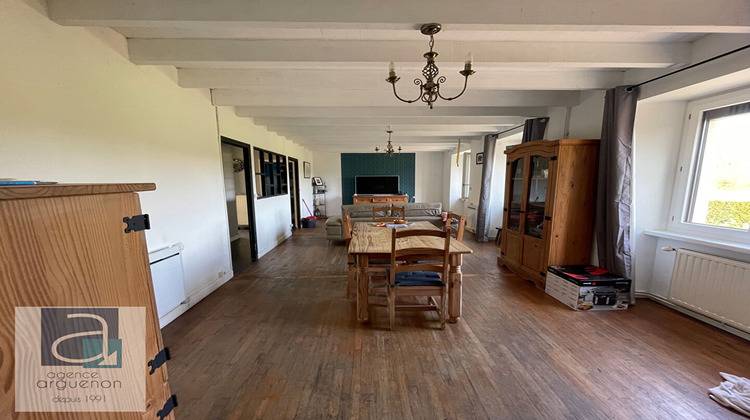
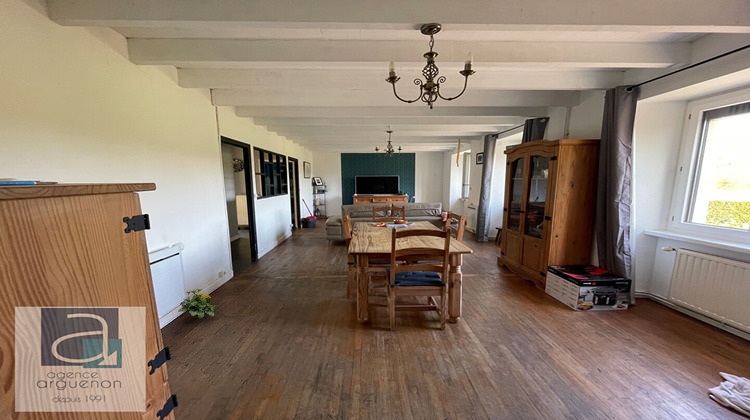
+ flowering plant (196, 305)
